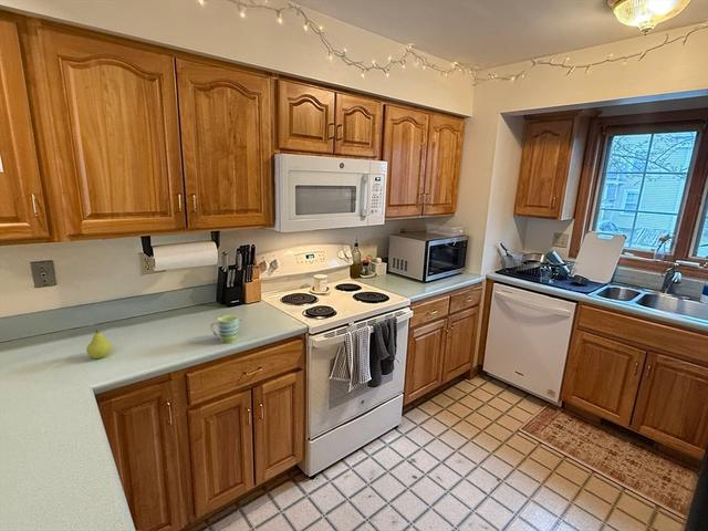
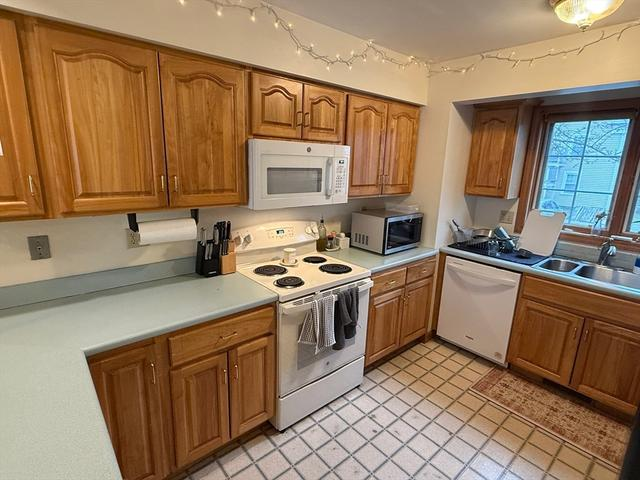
- fruit (98, 343)
- mug (225, 329)
